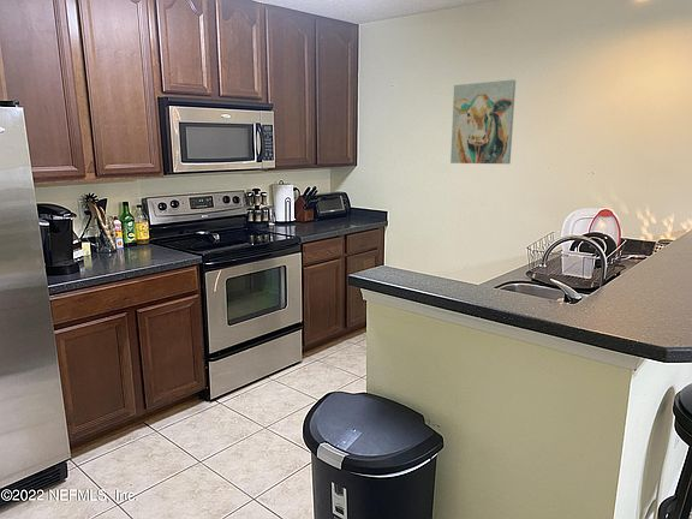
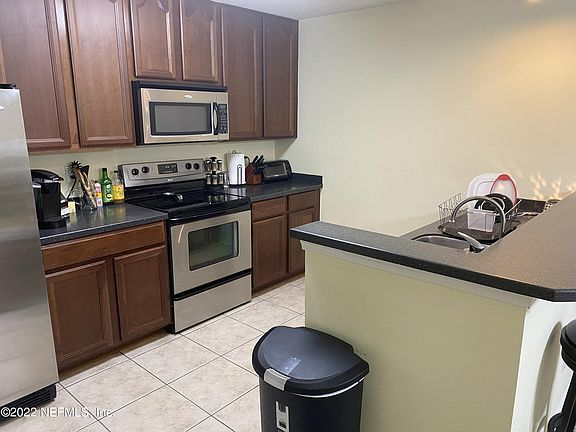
- wall art (481, 124)
